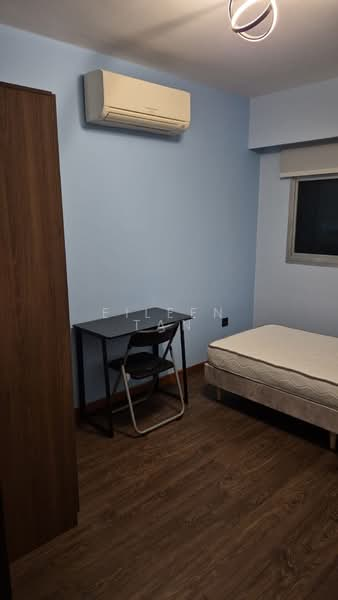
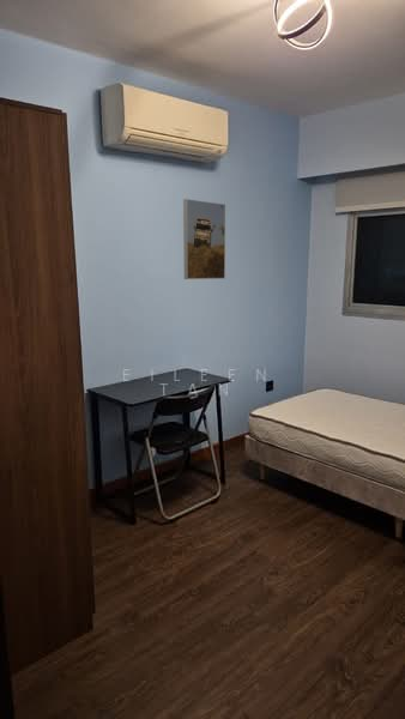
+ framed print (205, 241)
